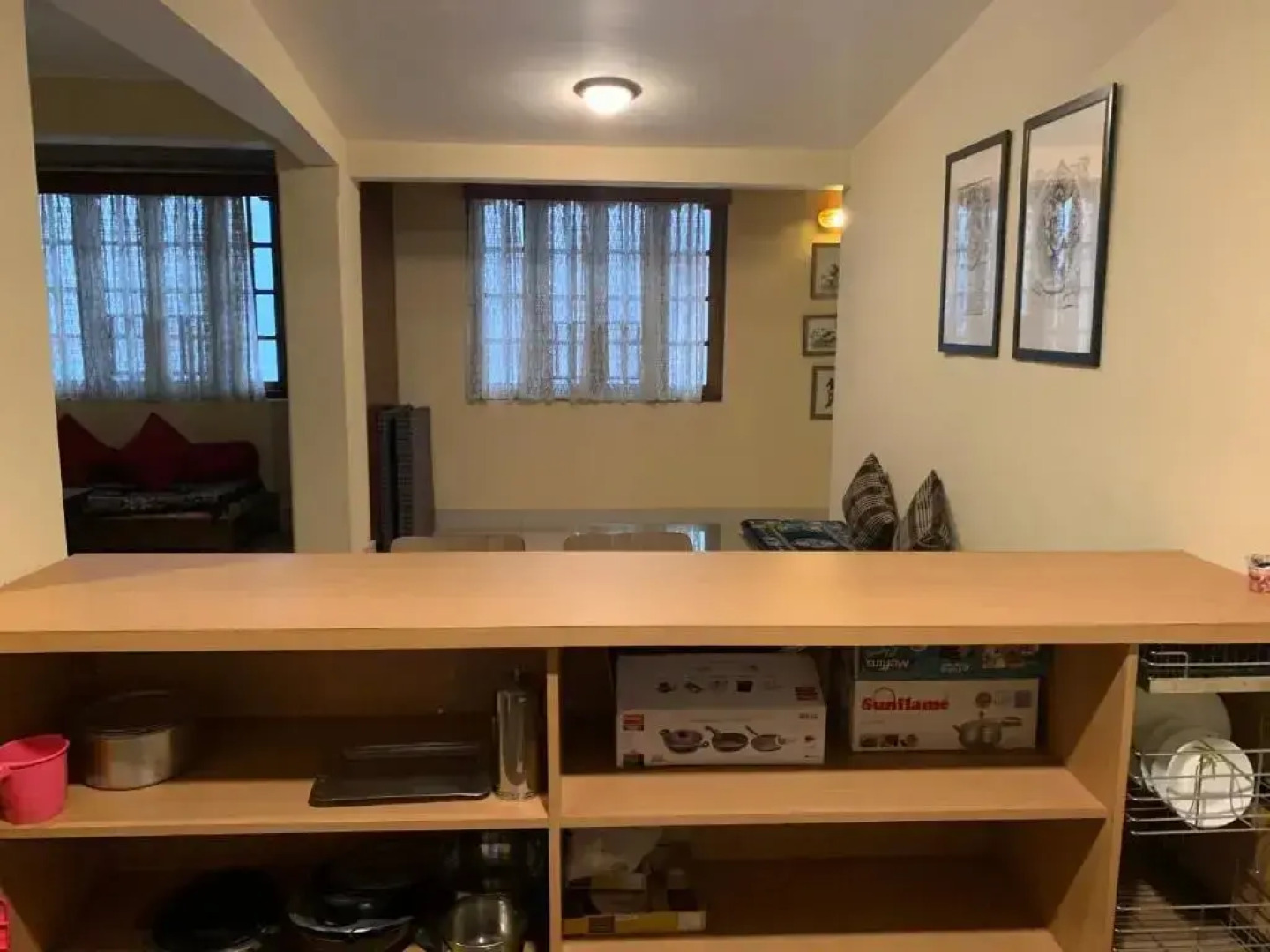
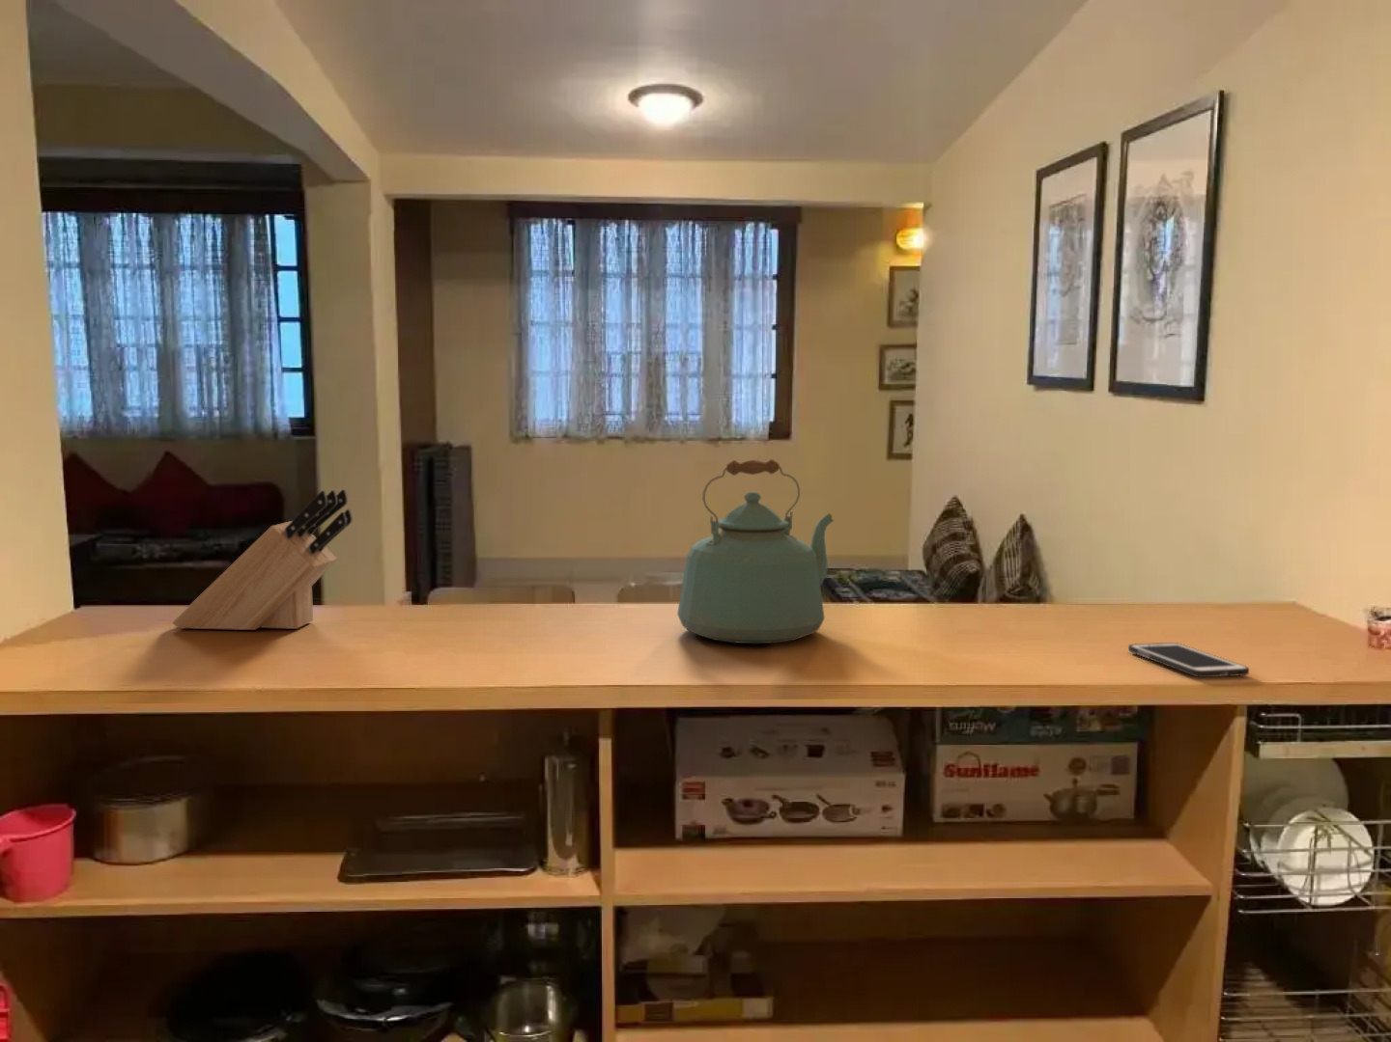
+ kettle (765, 545)
+ cell phone (1185, 659)
+ knife block (266, 556)
